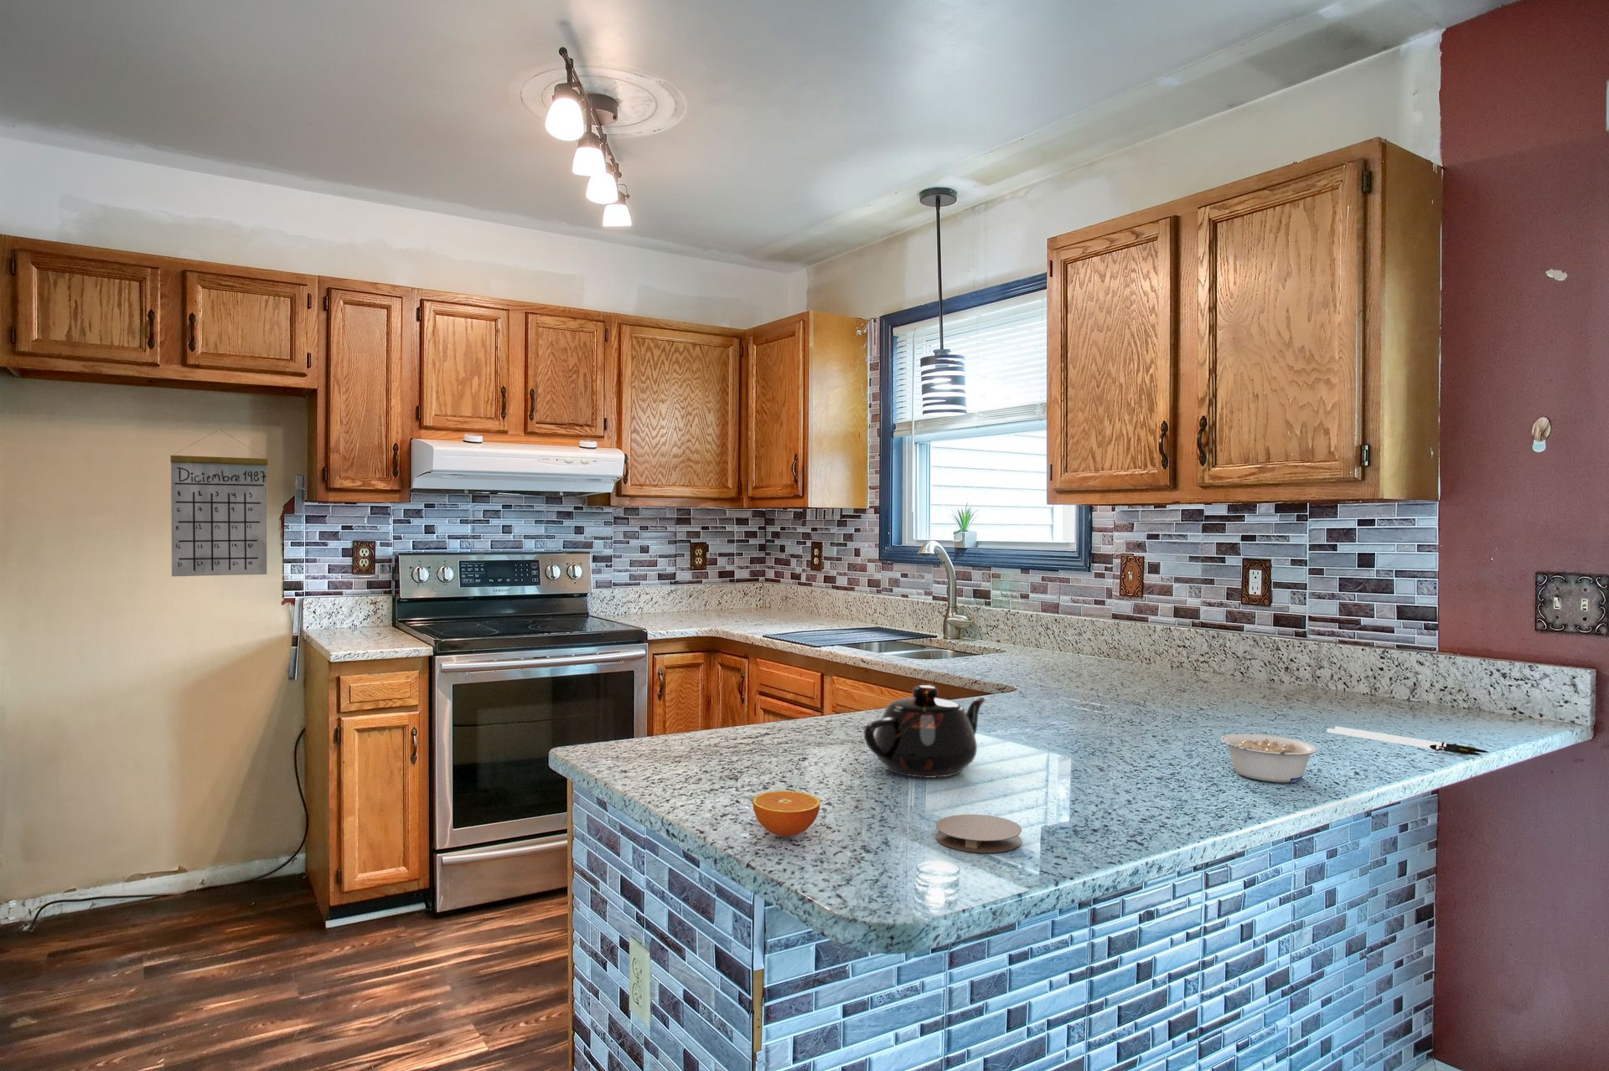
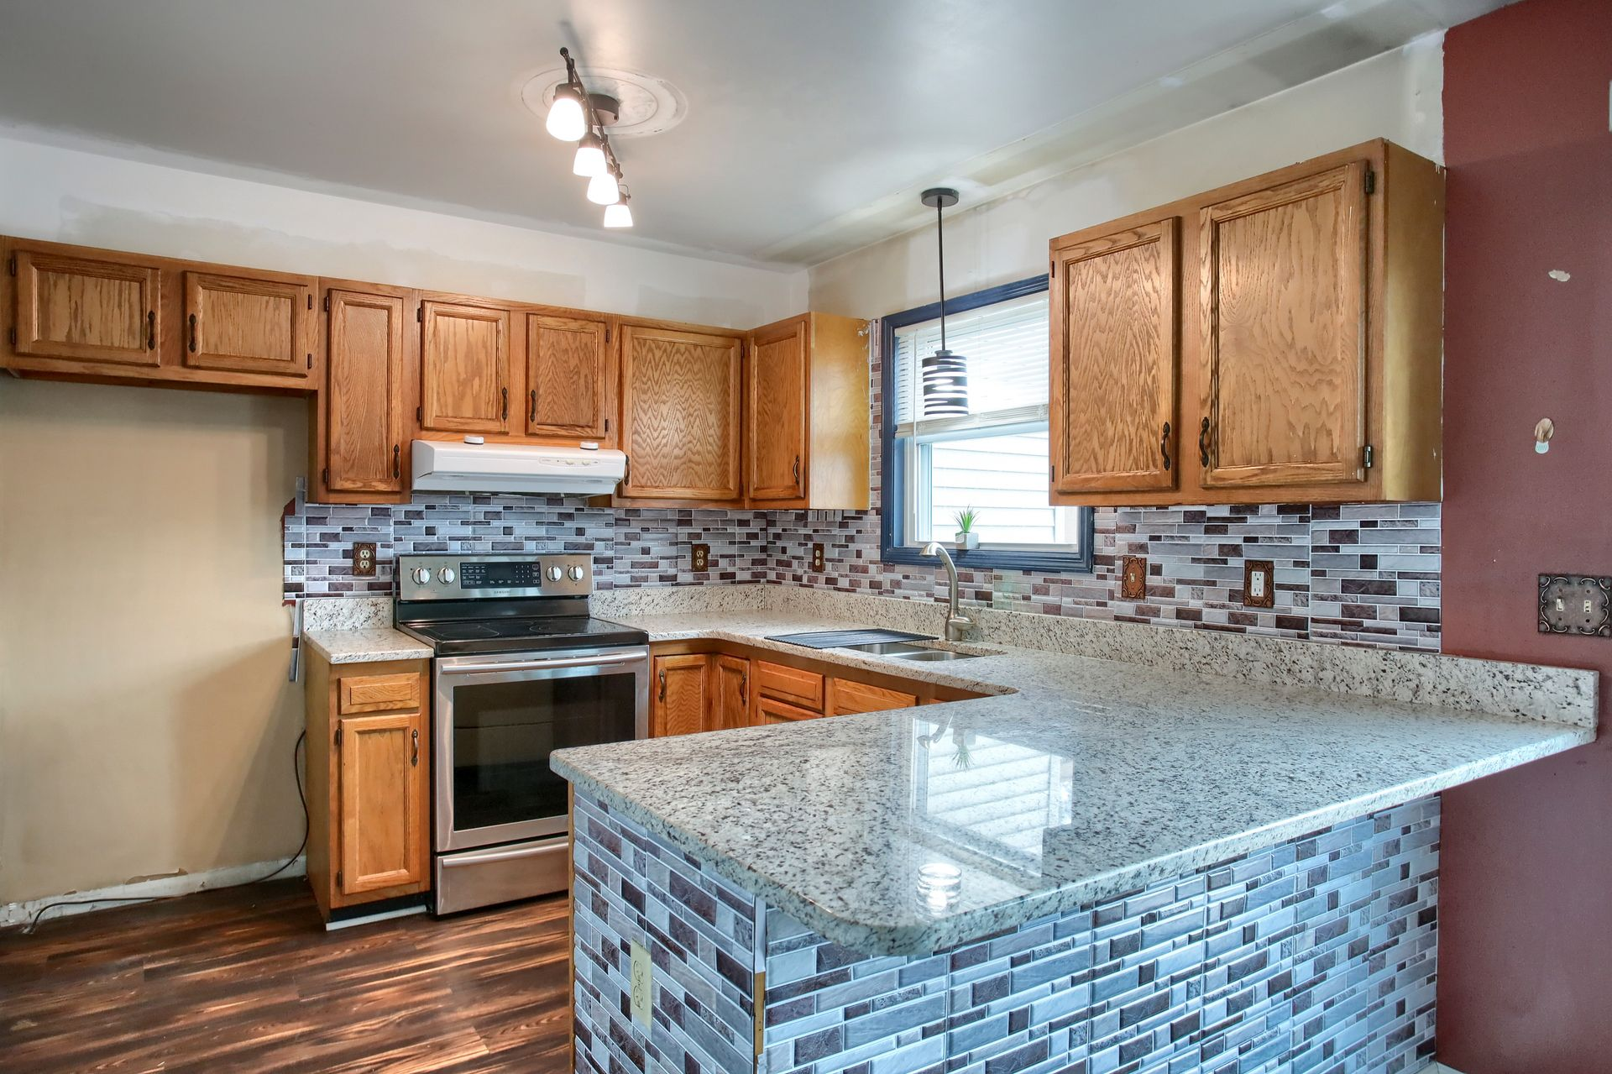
- coaster (979, 832)
- teapot (928, 727)
- legume (1270, 757)
- orange (786, 816)
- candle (1403, 740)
- calendar (220, 502)
